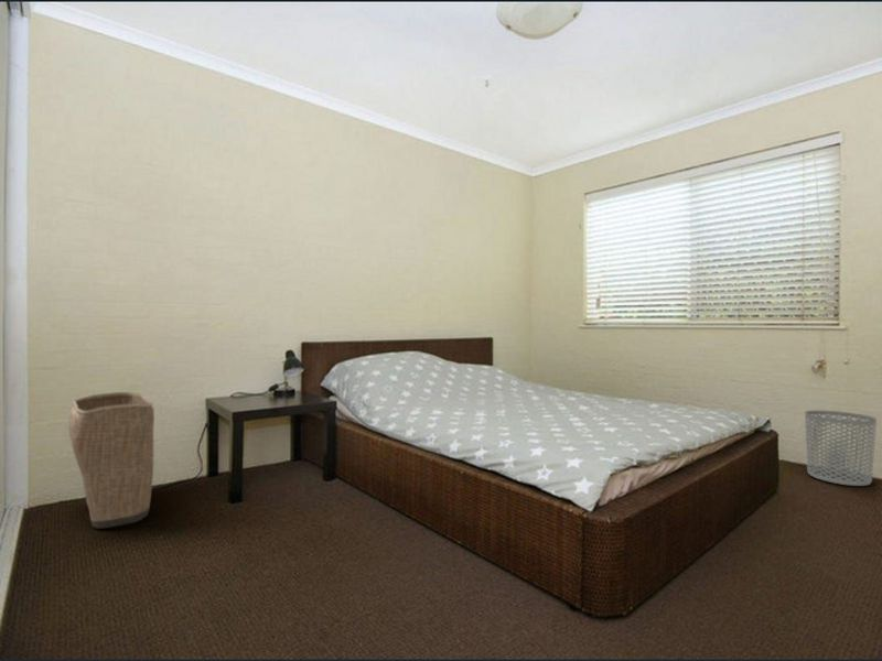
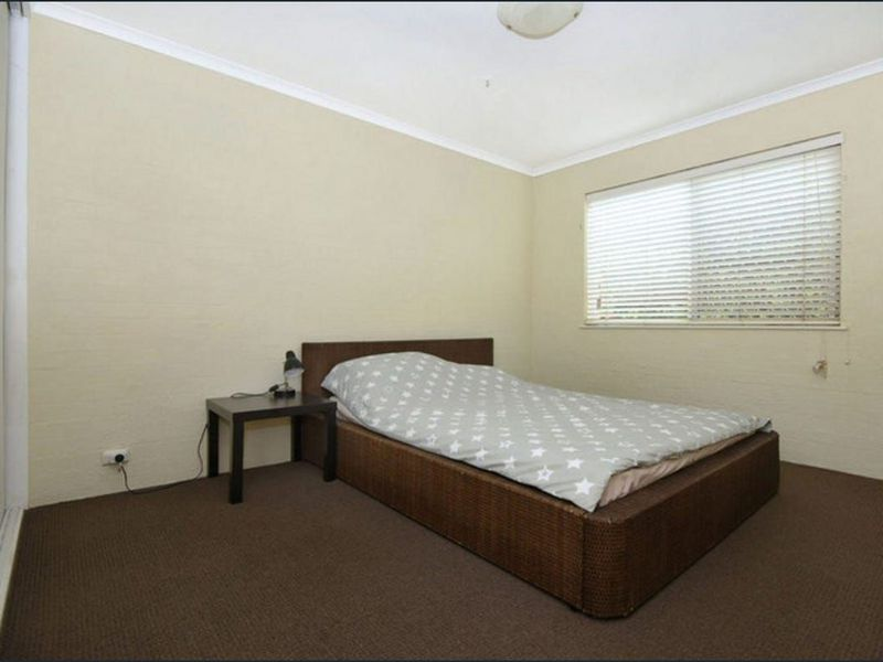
- laundry basket (111, 455)
- waste bin (838, 446)
